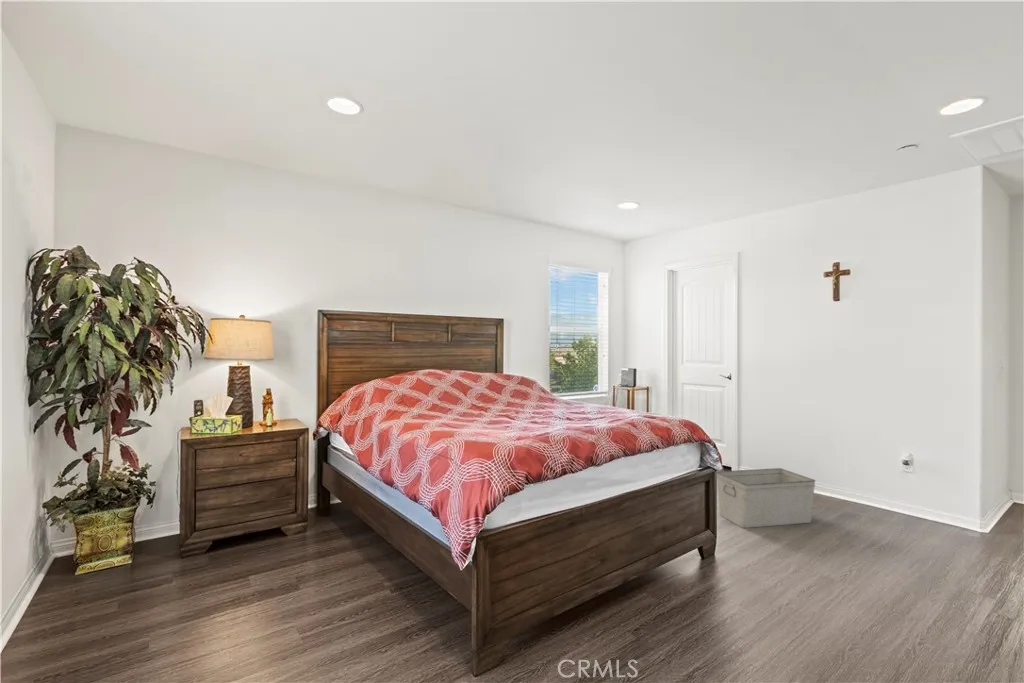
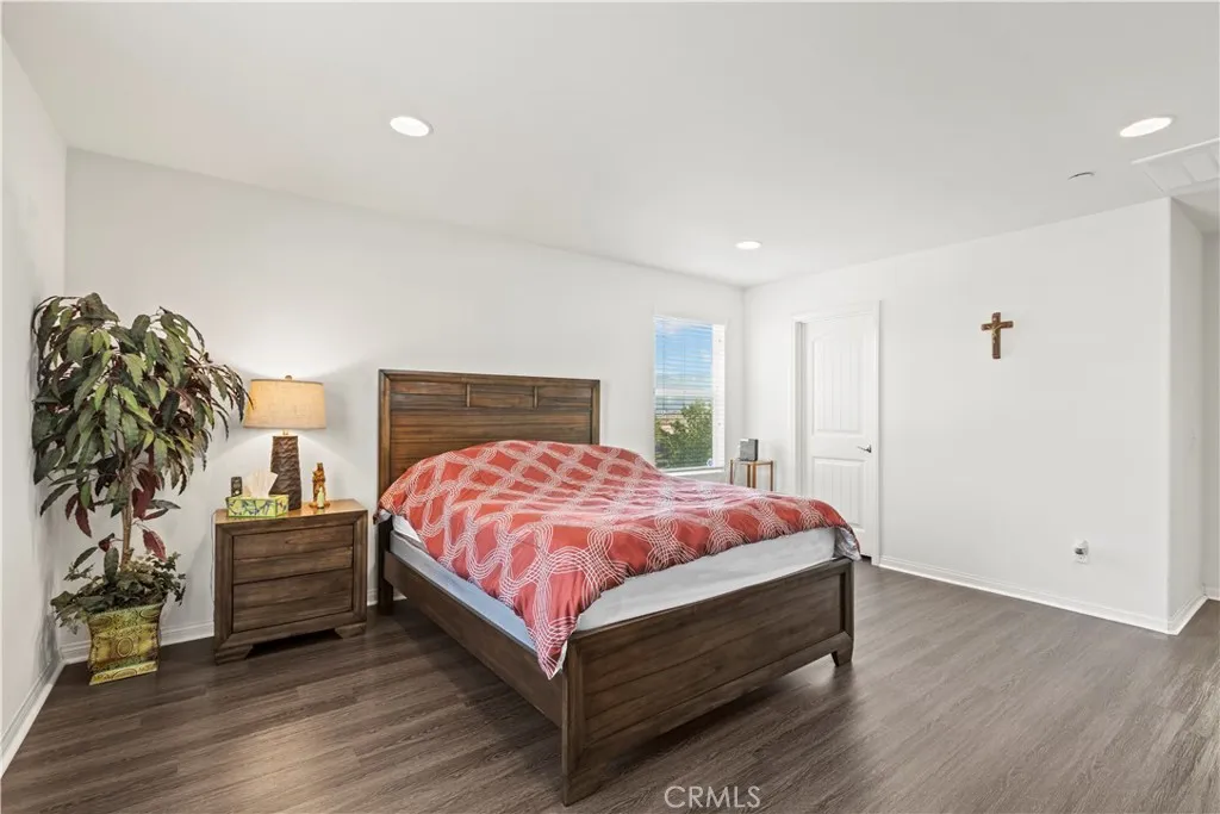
- storage bin (764, 497)
